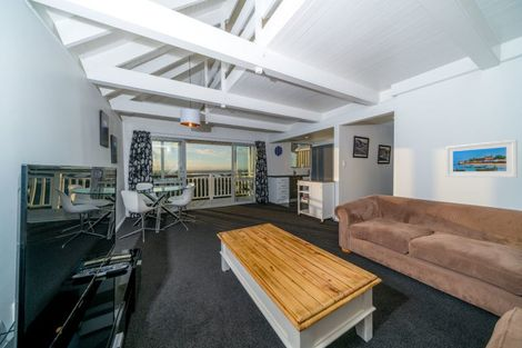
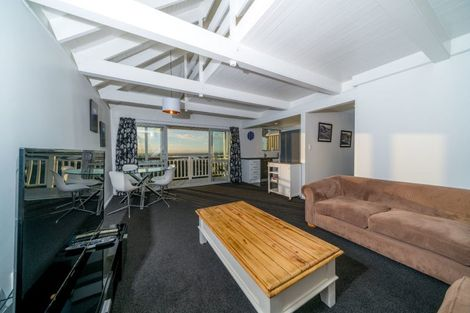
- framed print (476, 160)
